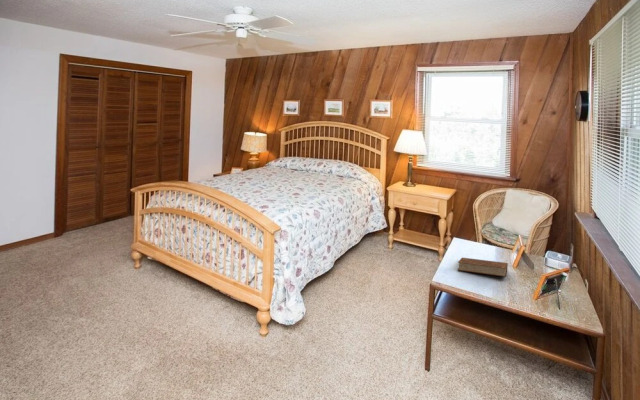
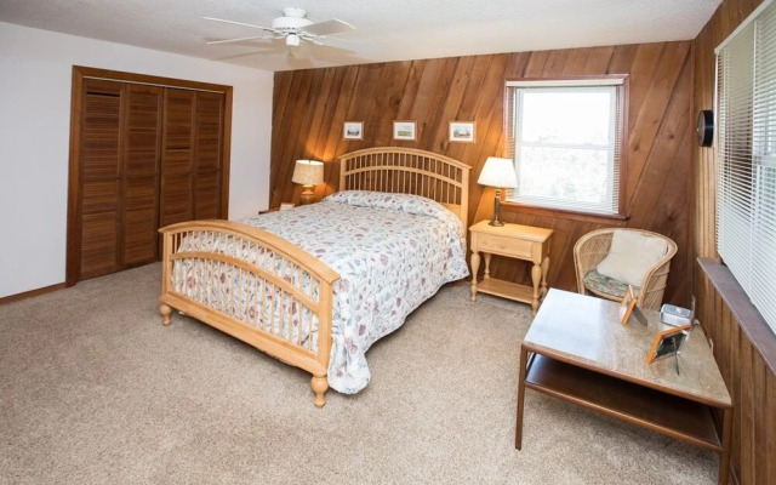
- book (482, 266)
